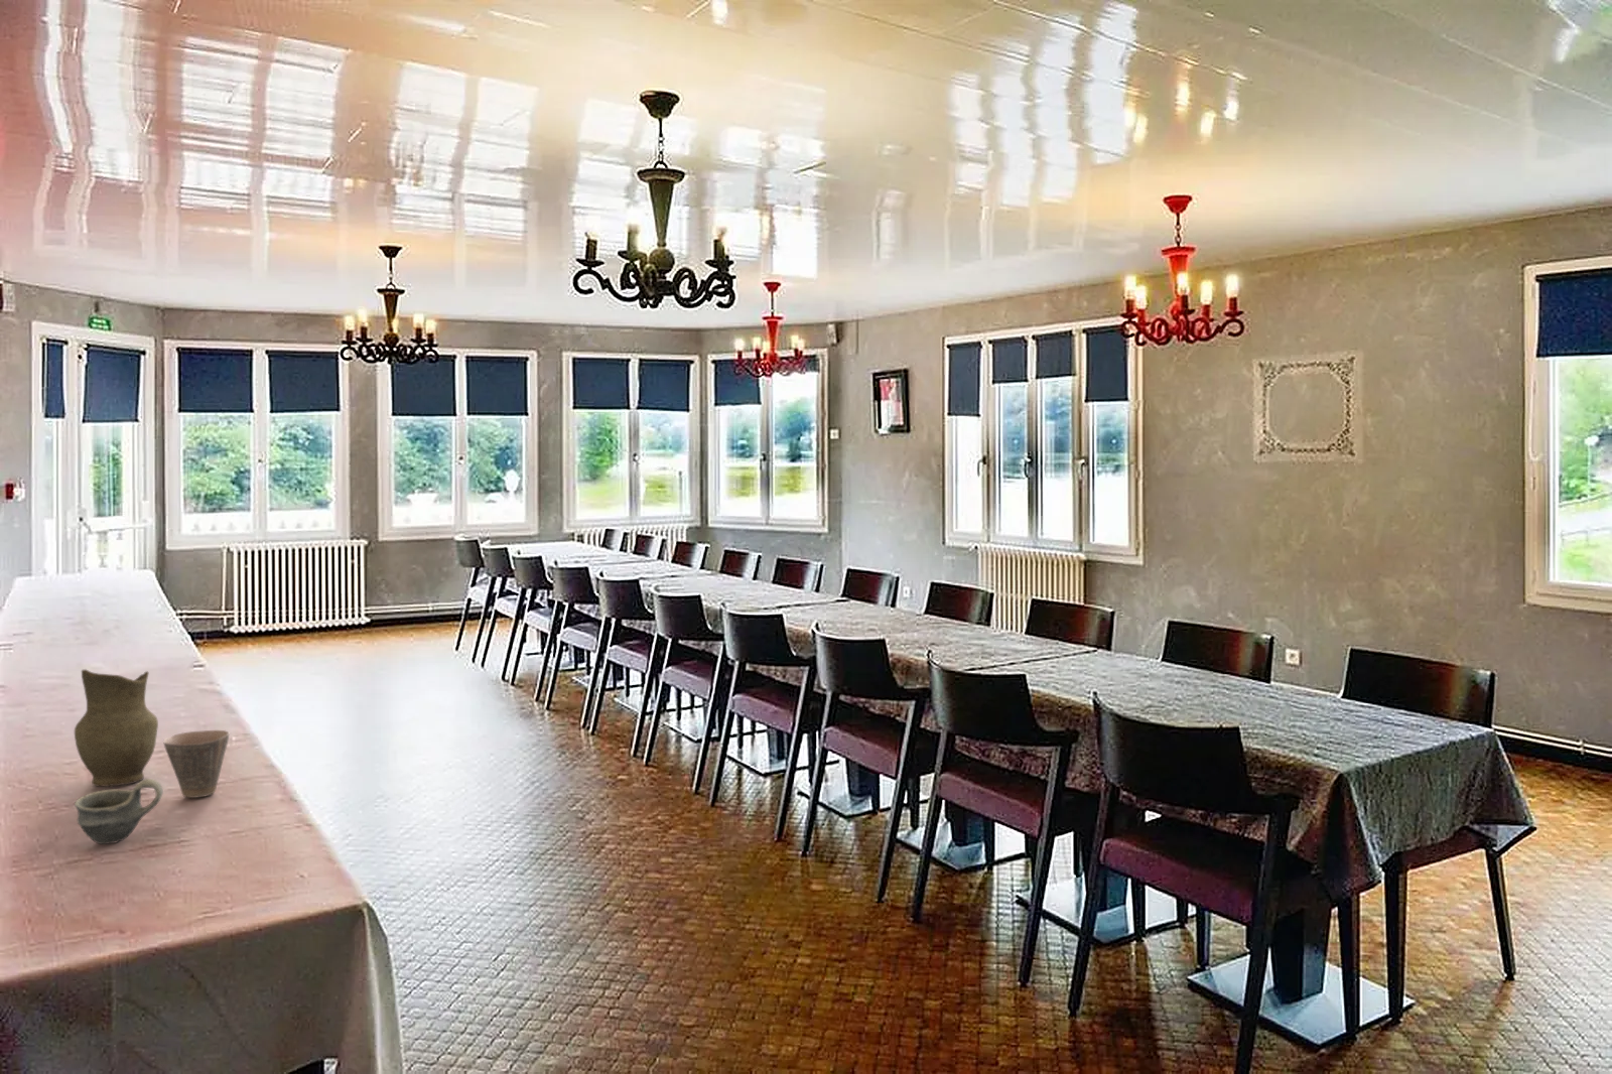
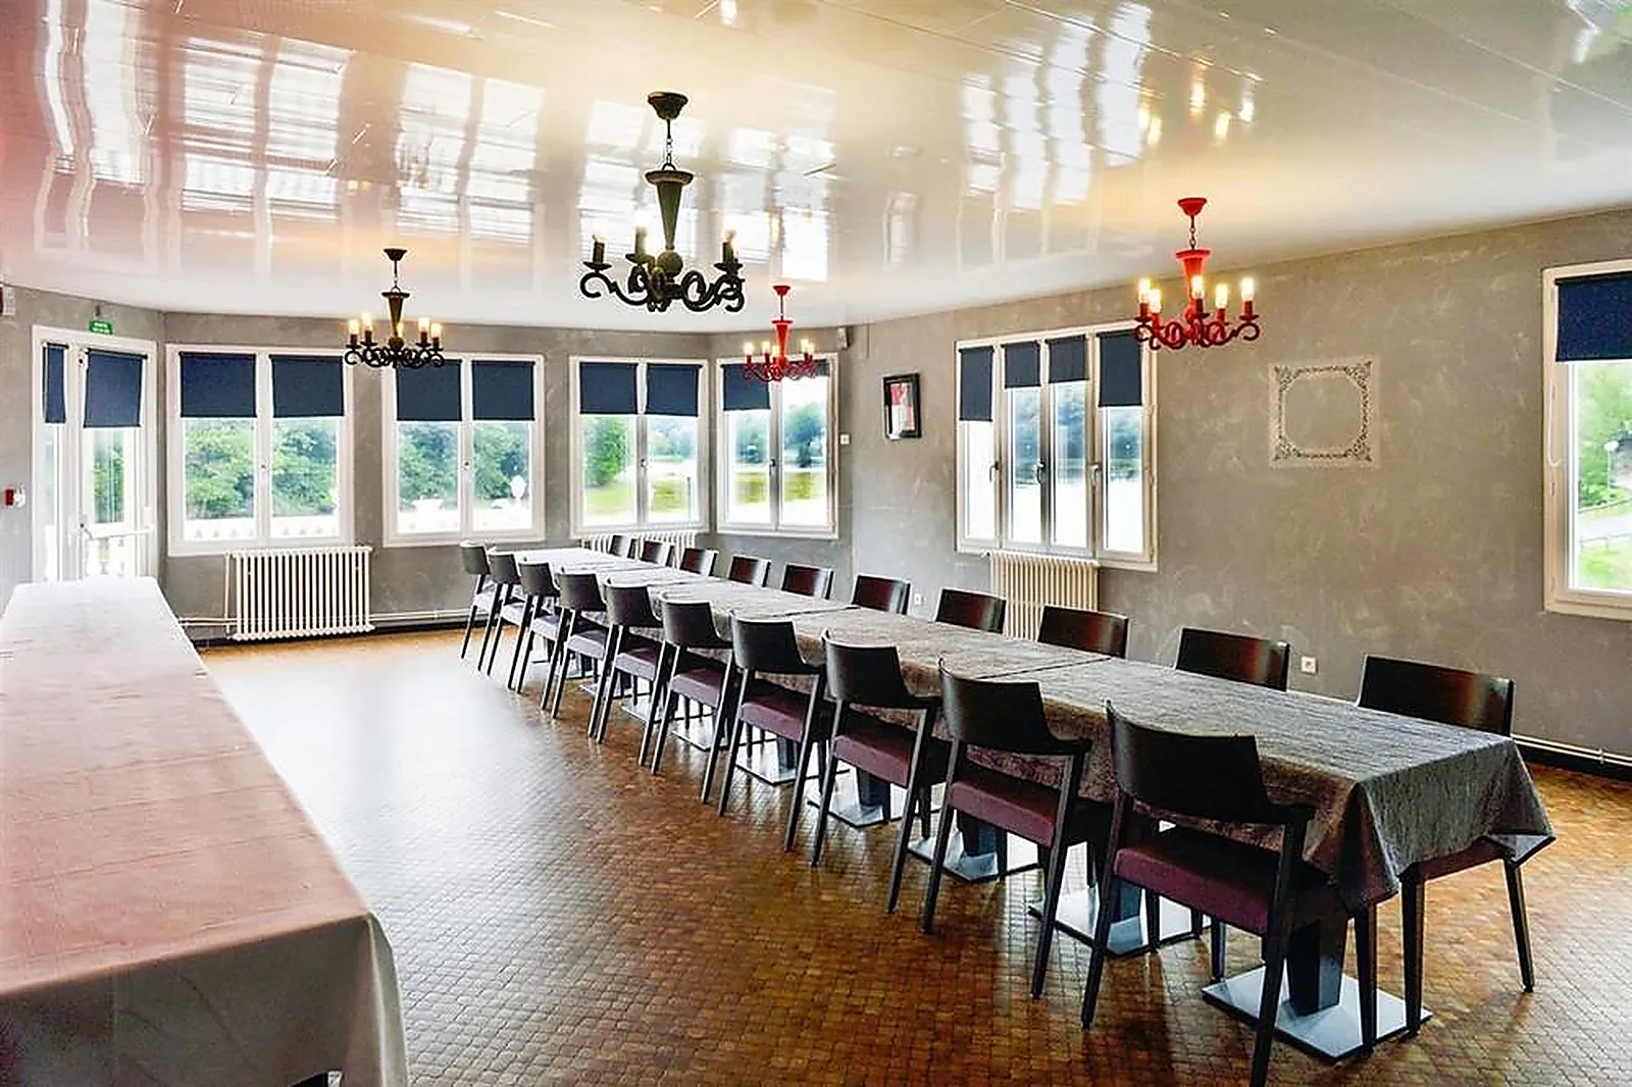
- pitcher (117, 723)
- cup (115, 811)
- cup (197, 765)
